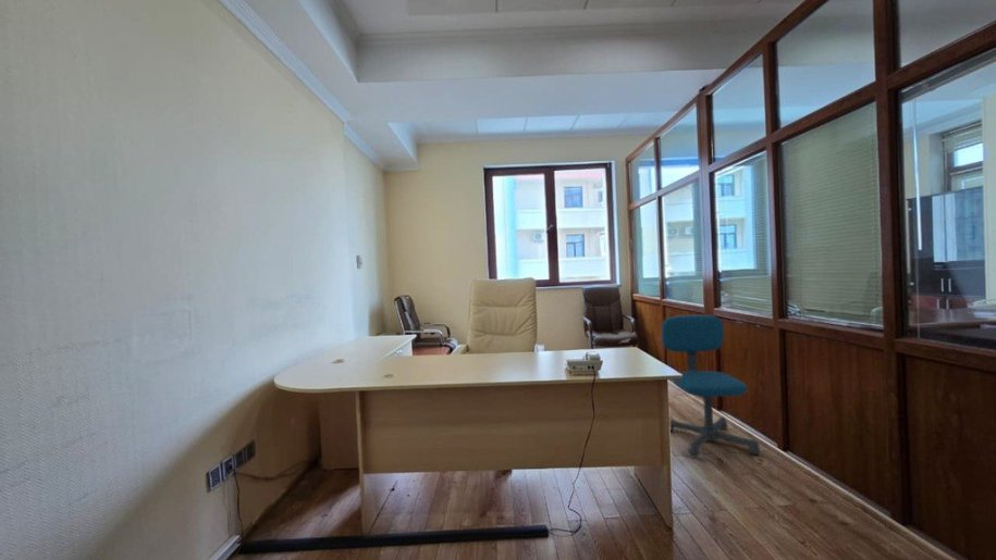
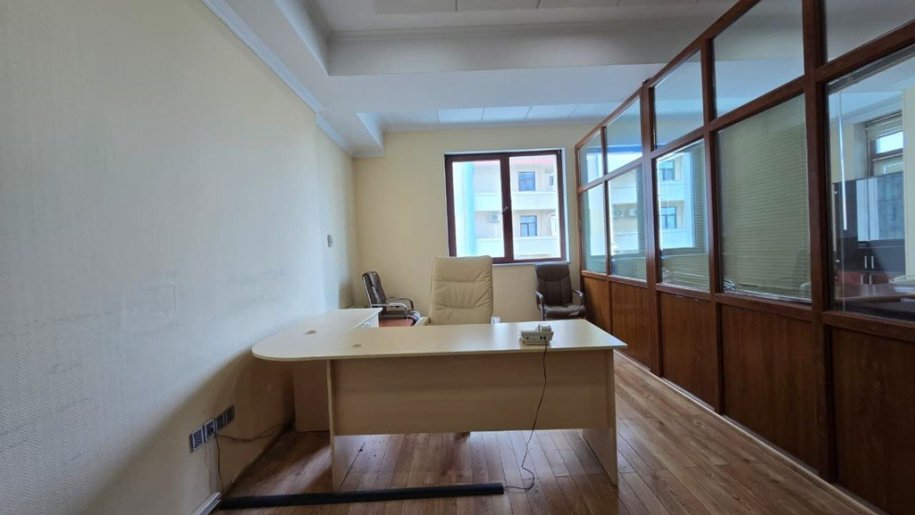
- office chair (705, 379)
